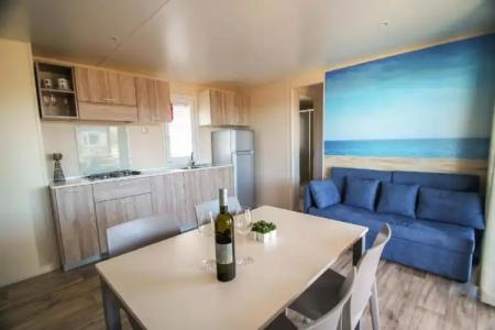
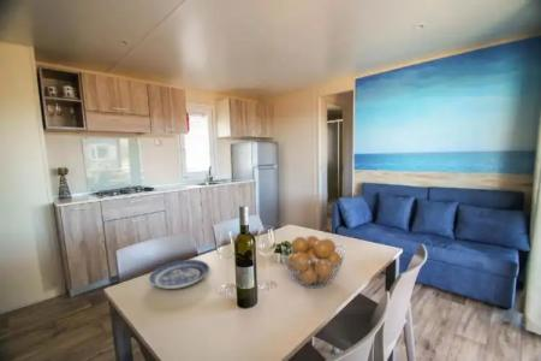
+ fruit basket (313, 260)
+ plate (180, 274)
